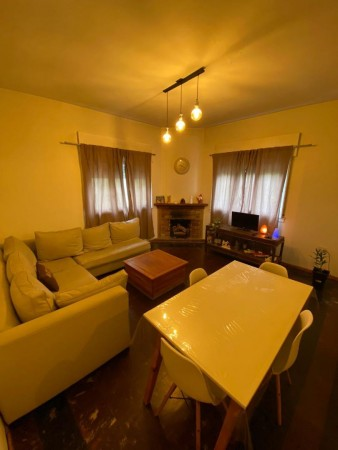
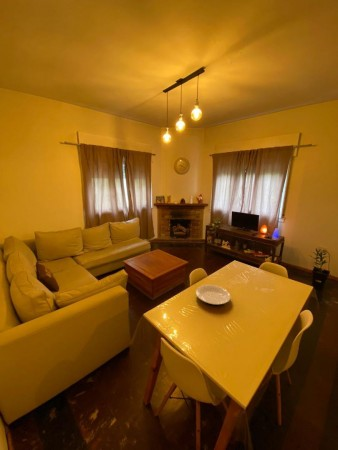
+ plate (212, 295)
